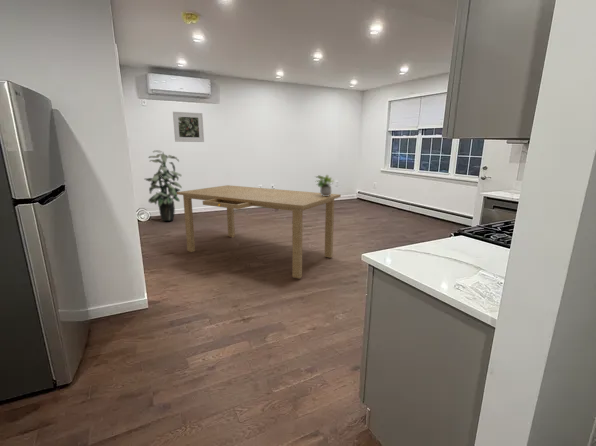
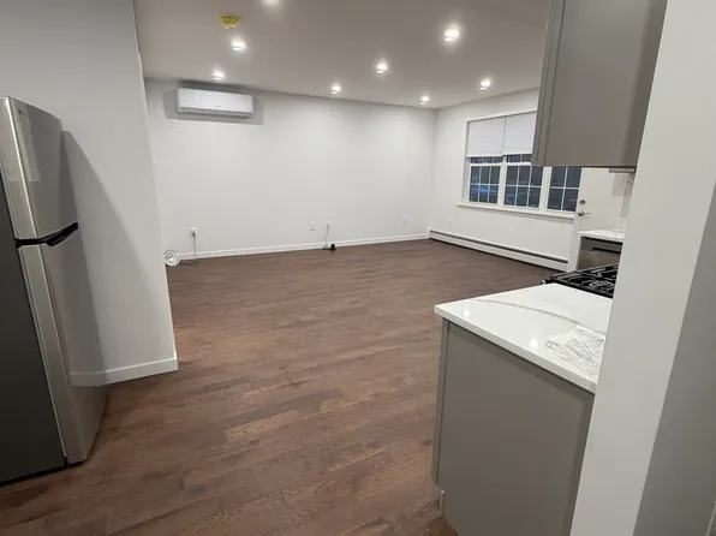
- potted plant (324, 184)
- dining table (234, 228)
- indoor plant (163, 186)
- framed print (188, 127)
